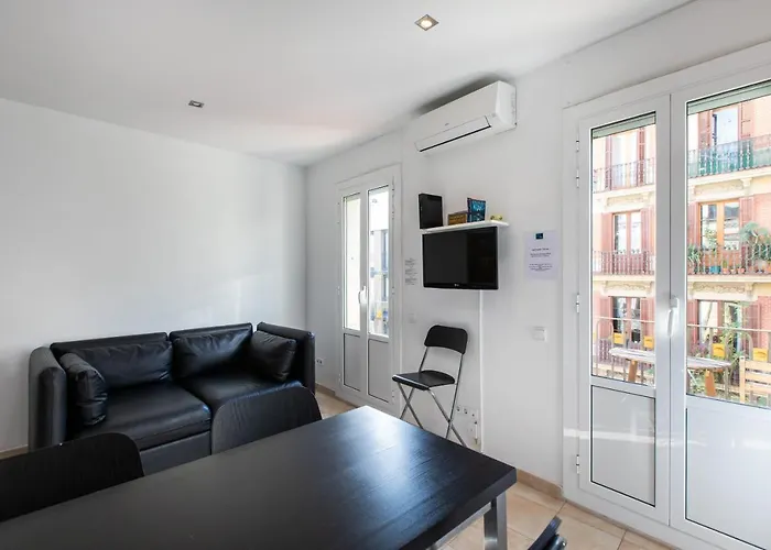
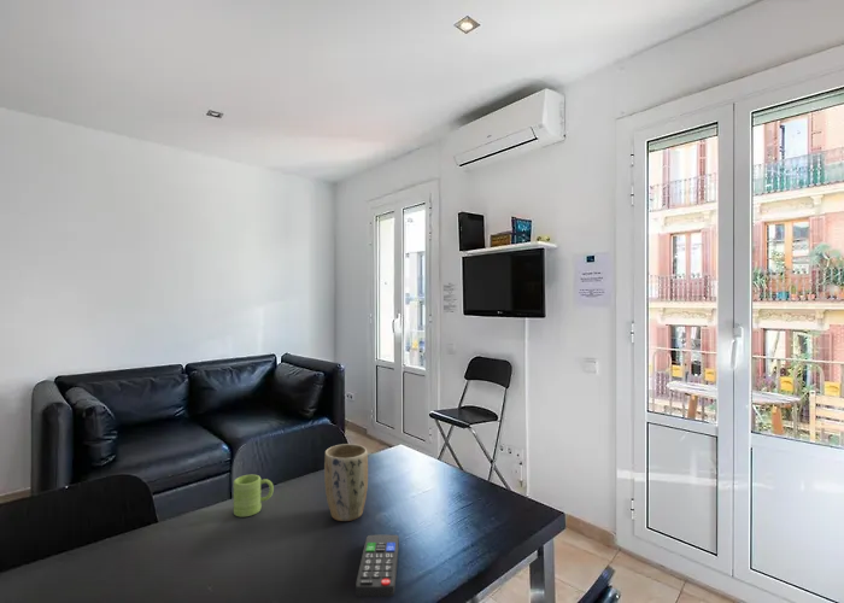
+ plant pot (346, 481)
+ remote control (379, 562)
+ mug (253, 493)
